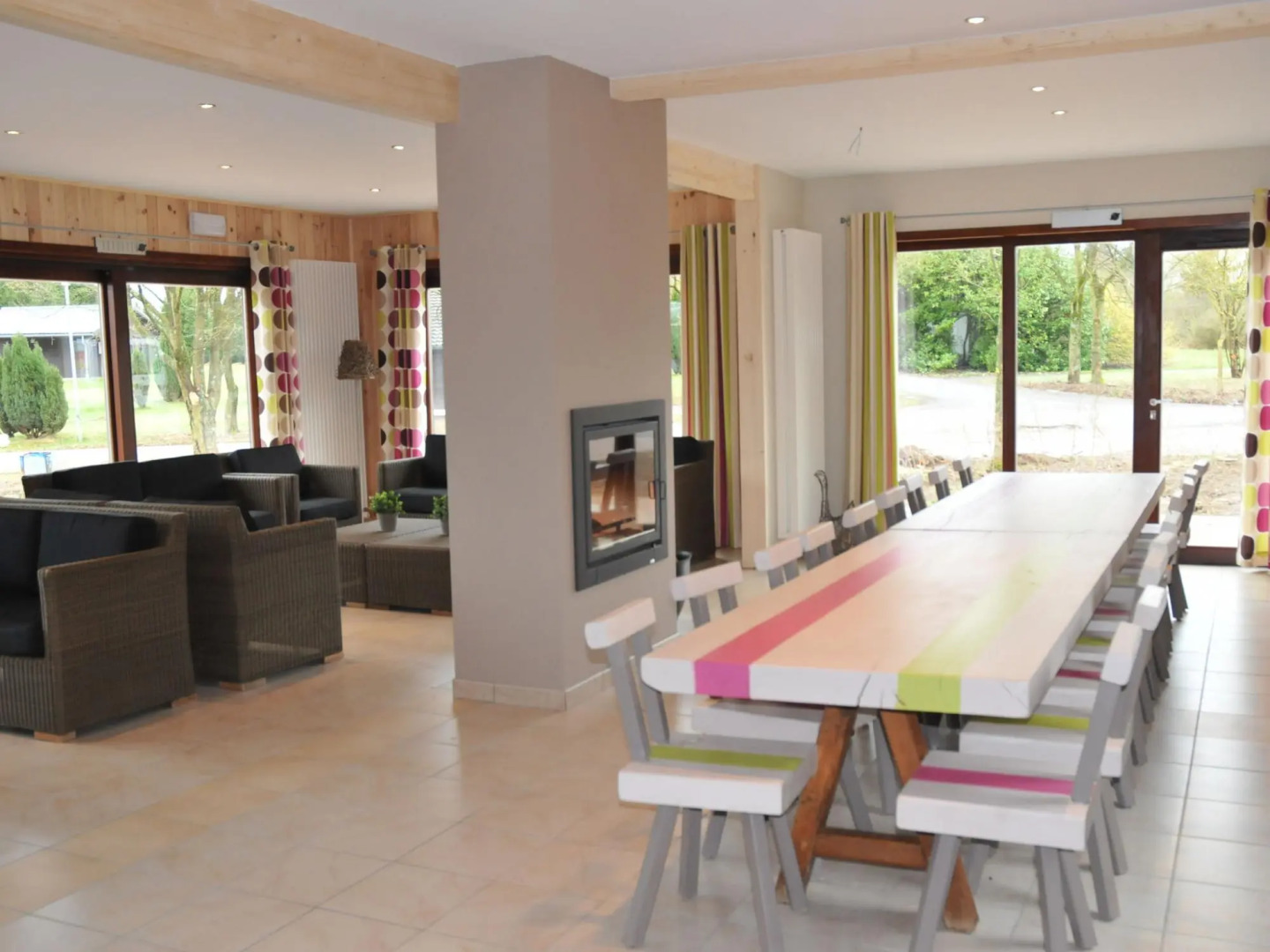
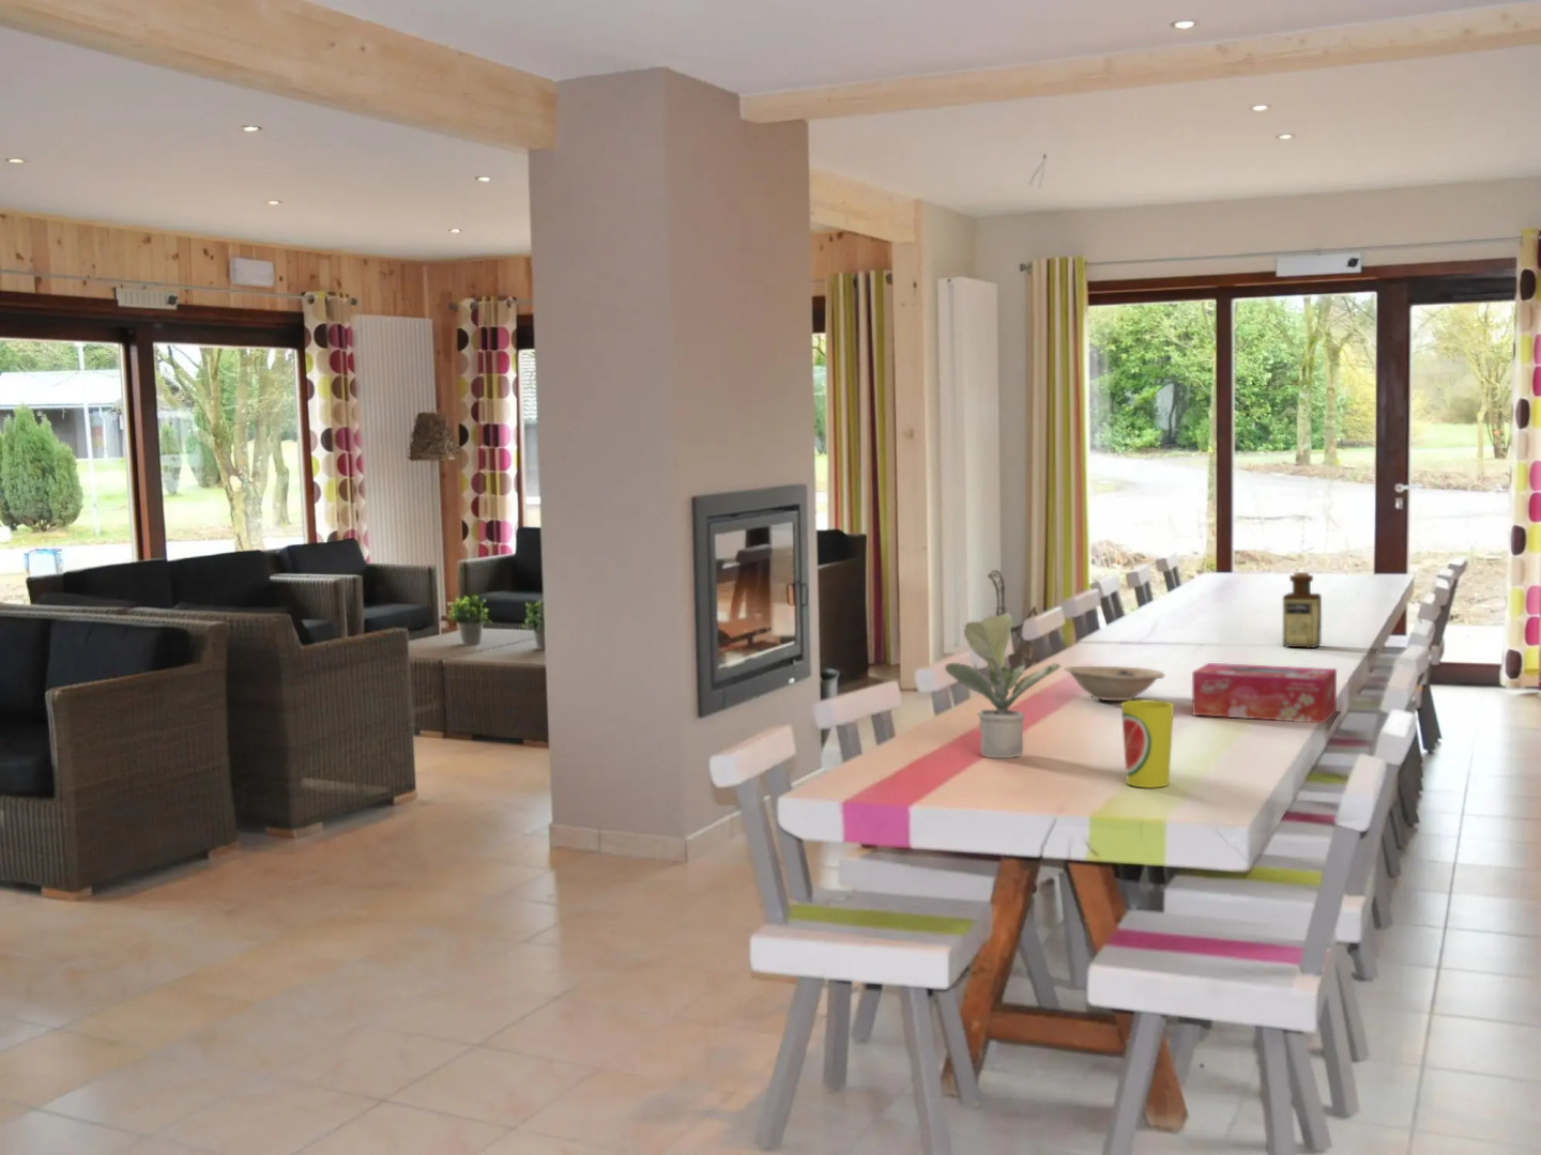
+ tissue box (1264, 692)
+ potted plant (1002, 682)
+ cup (1147, 744)
+ bottle (1301, 609)
+ bowl (1113, 682)
